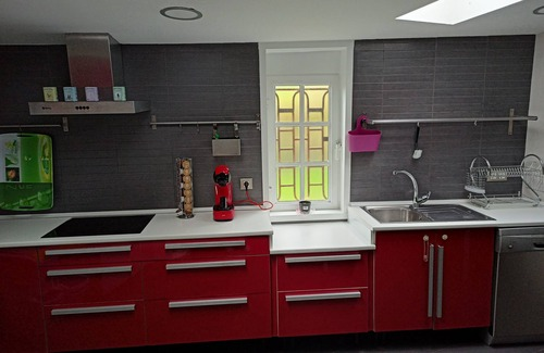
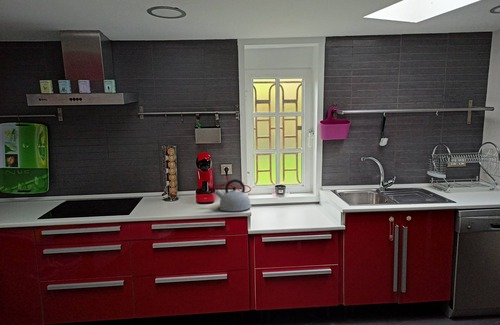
+ kettle (233, 193)
